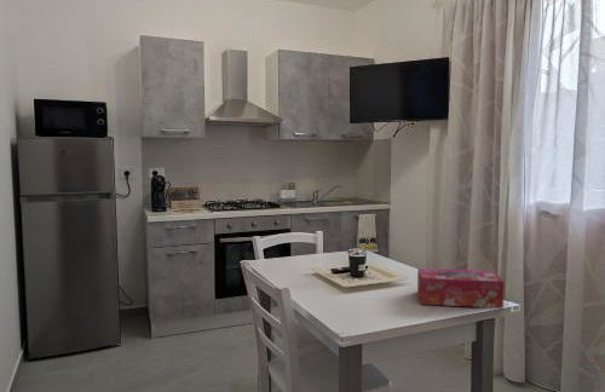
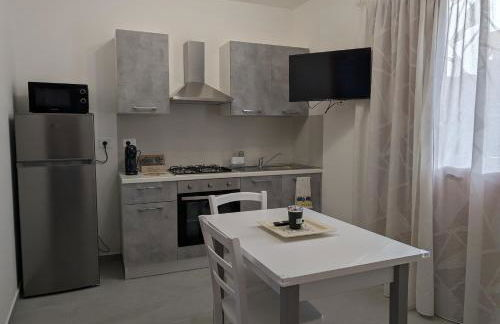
- tissue box (457, 287)
